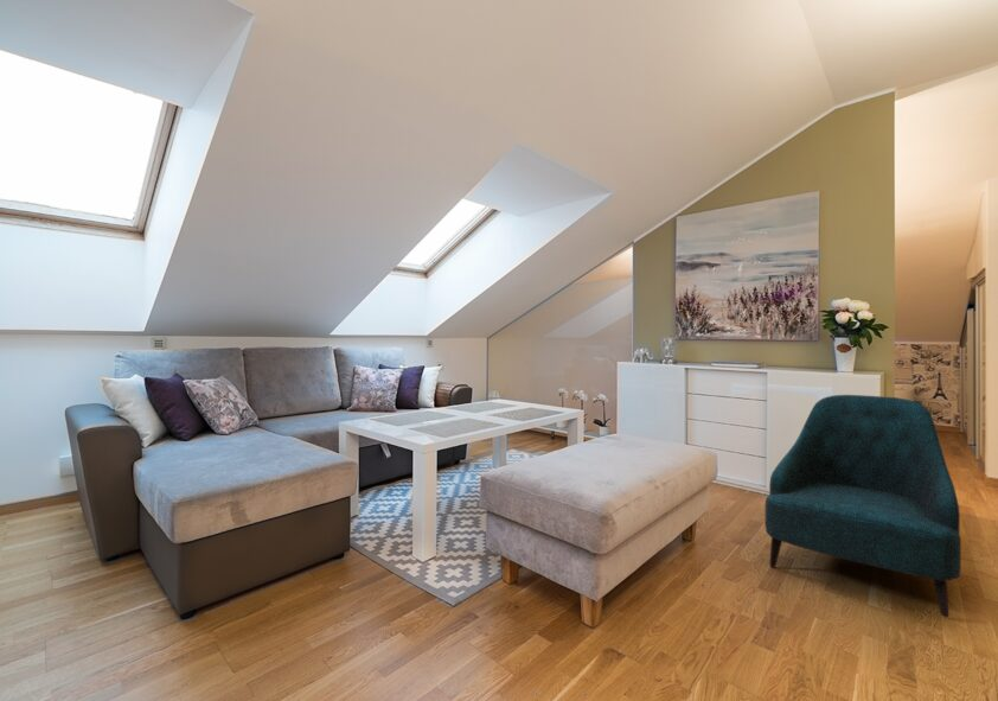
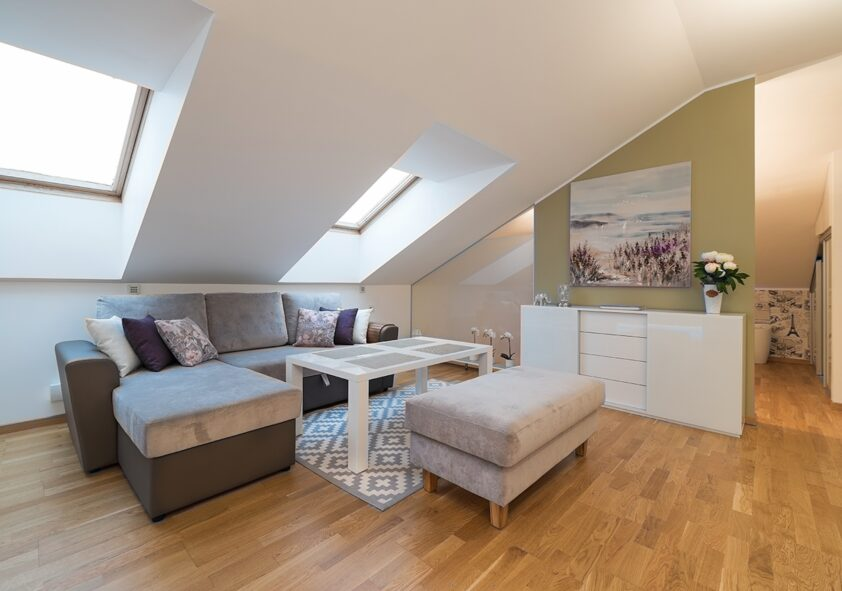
- armchair (858, 484)
